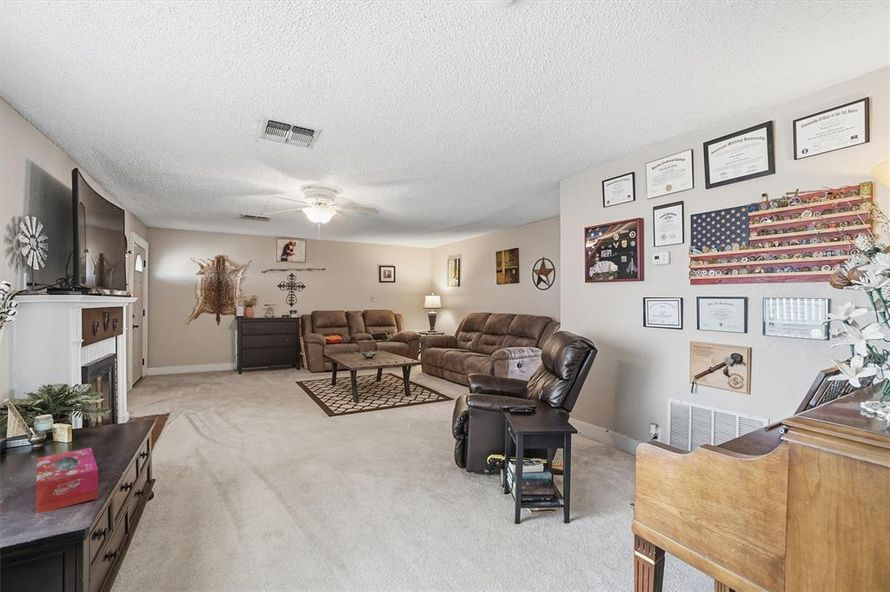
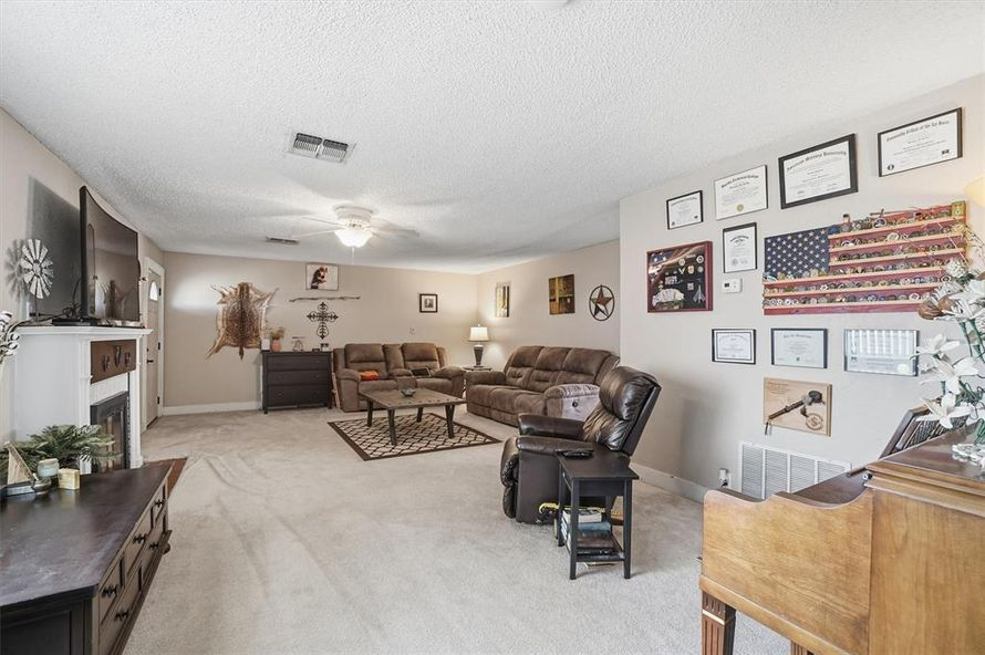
- tissue box (66, 477)
